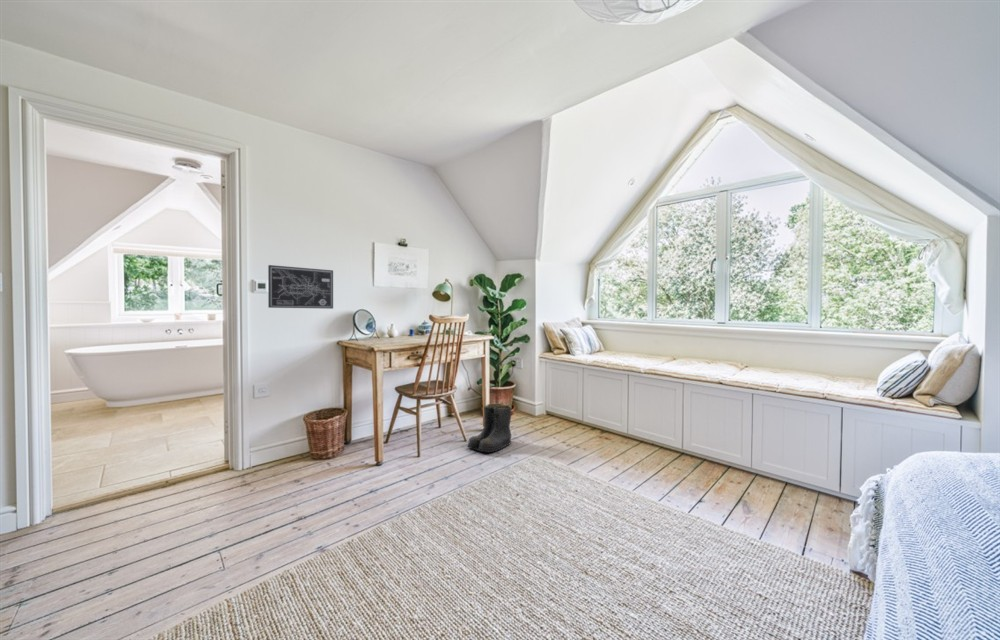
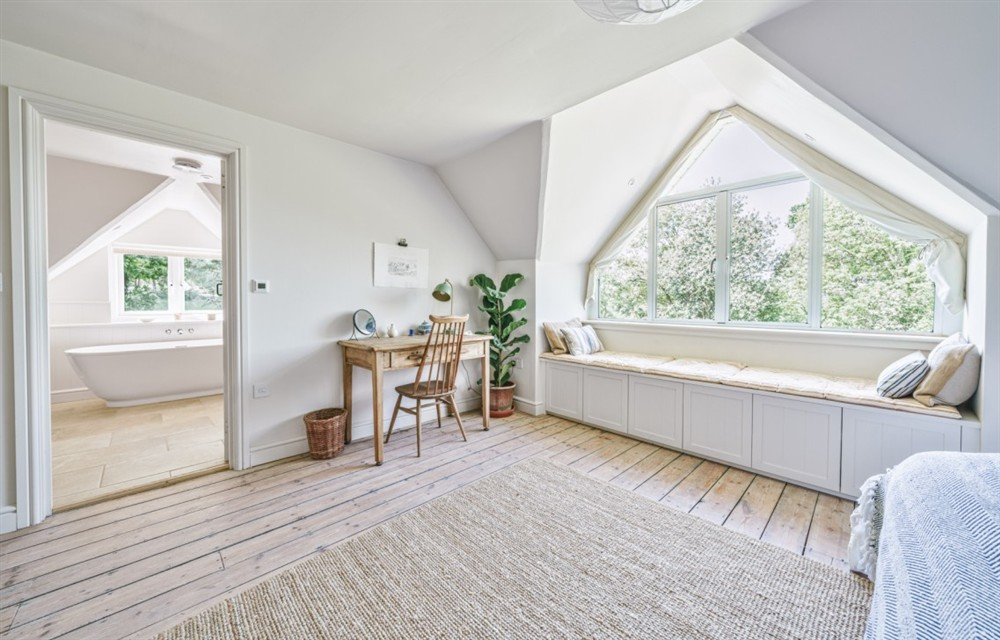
- wall art (302, 288)
- boots (490, 426)
